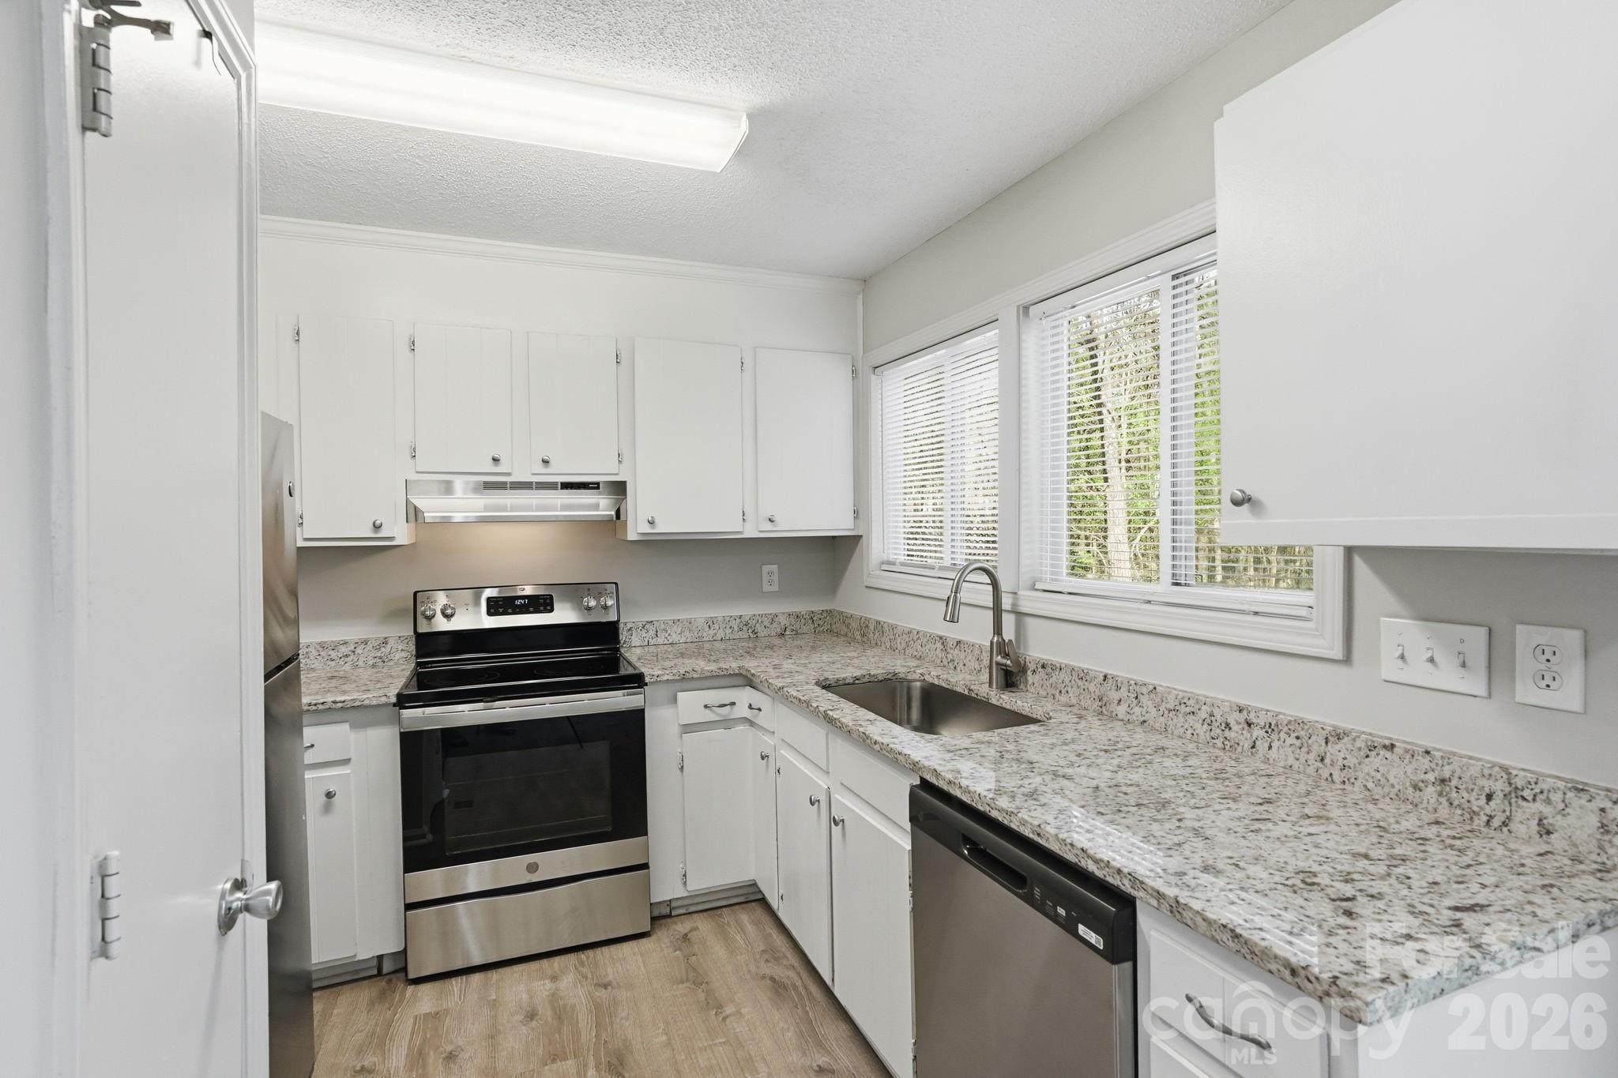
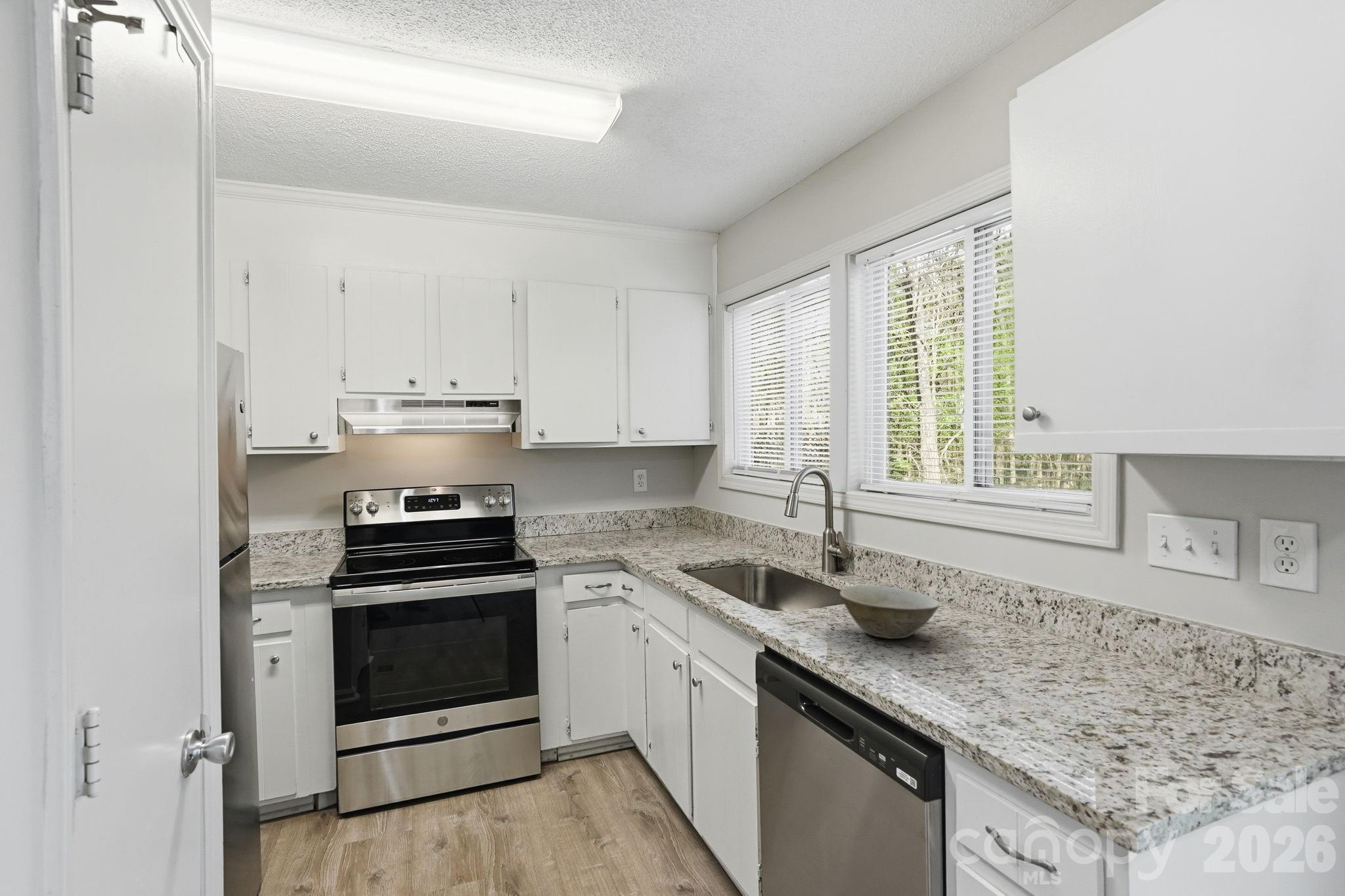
+ bowl (889, 614)
